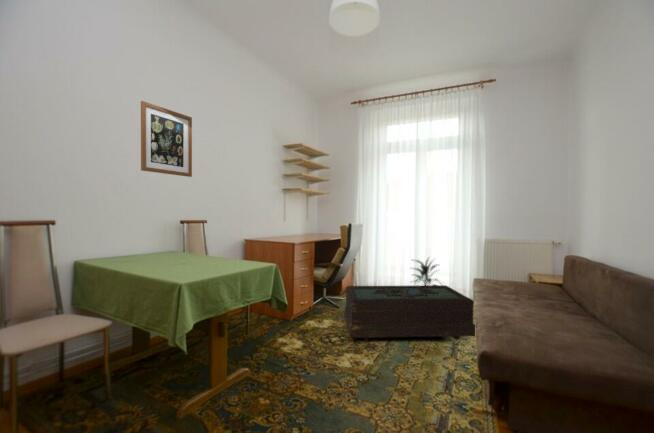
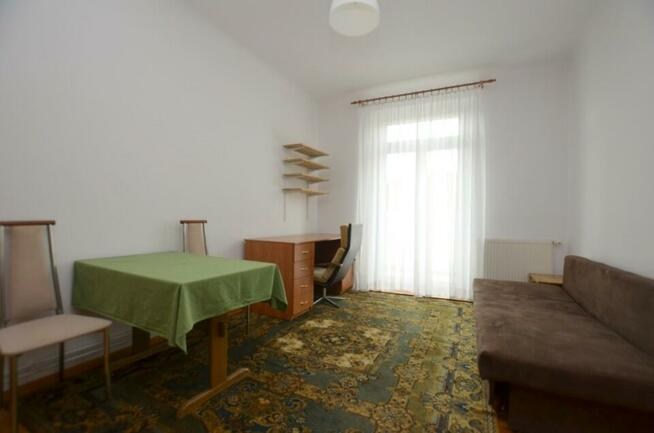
- indoor plant (424, 279)
- wall art (168, 141)
- coffee table (404, 311)
